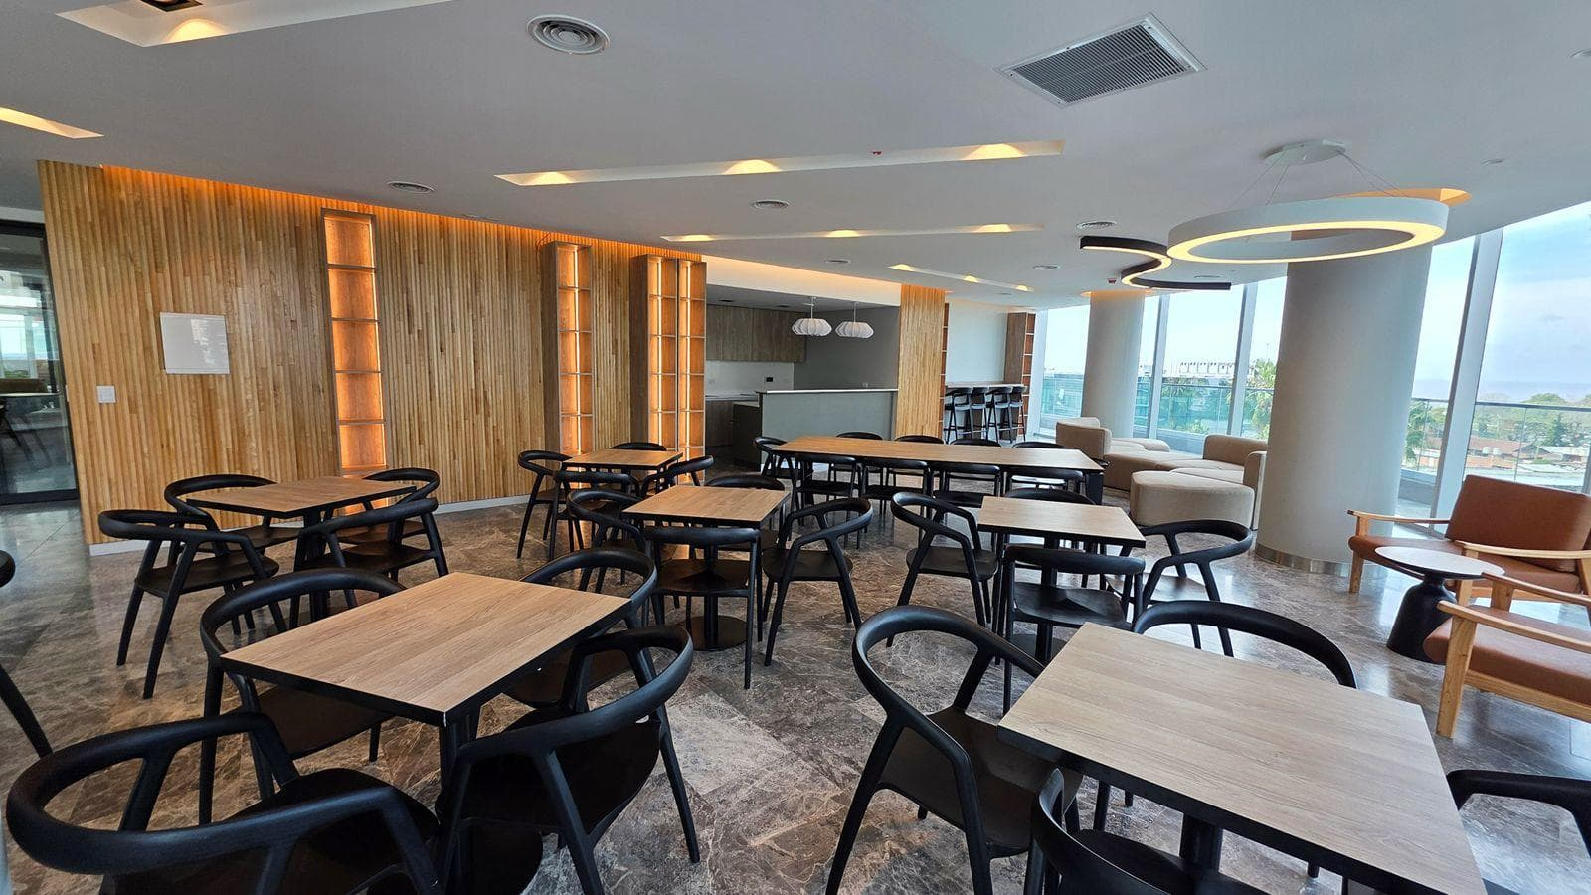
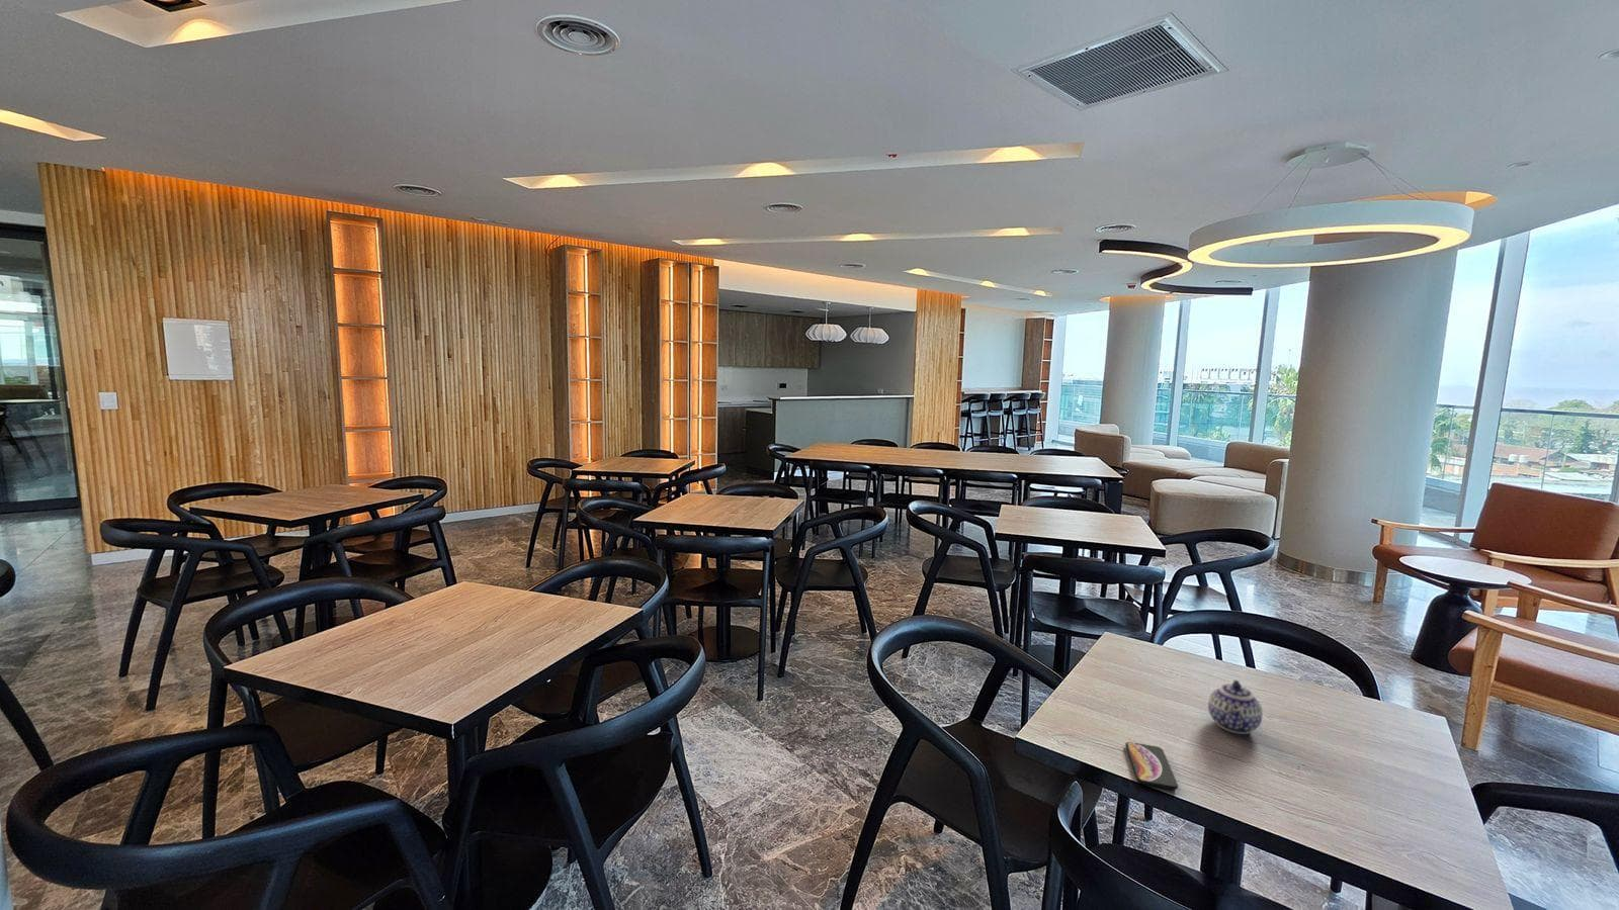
+ teapot (1234, 704)
+ smartphone (1150, 764)
